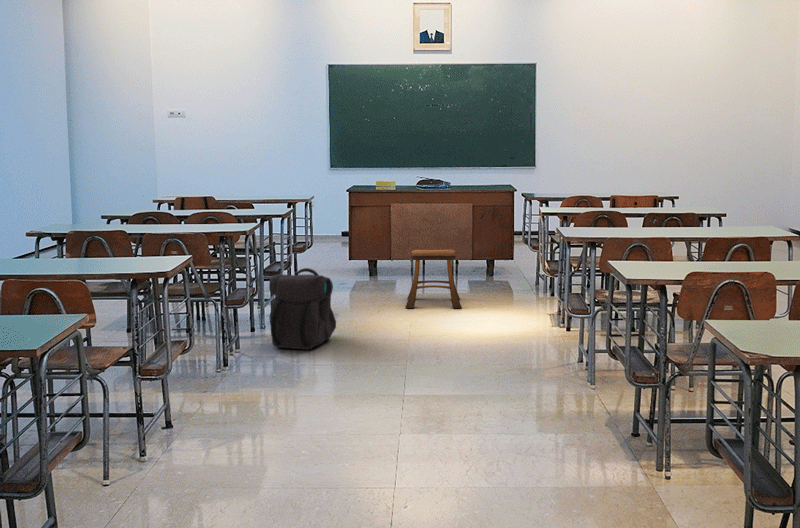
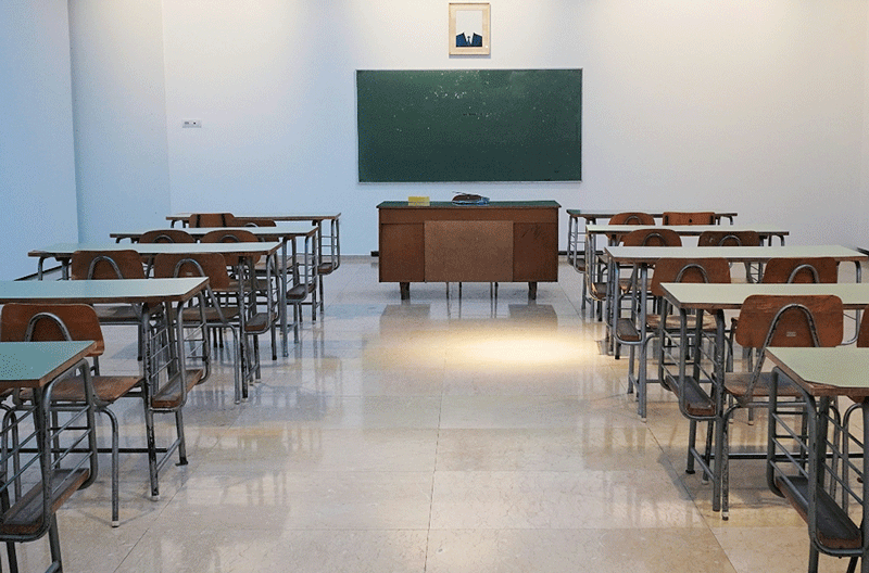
- stool (433, 280)
- backpack (302, 306)
